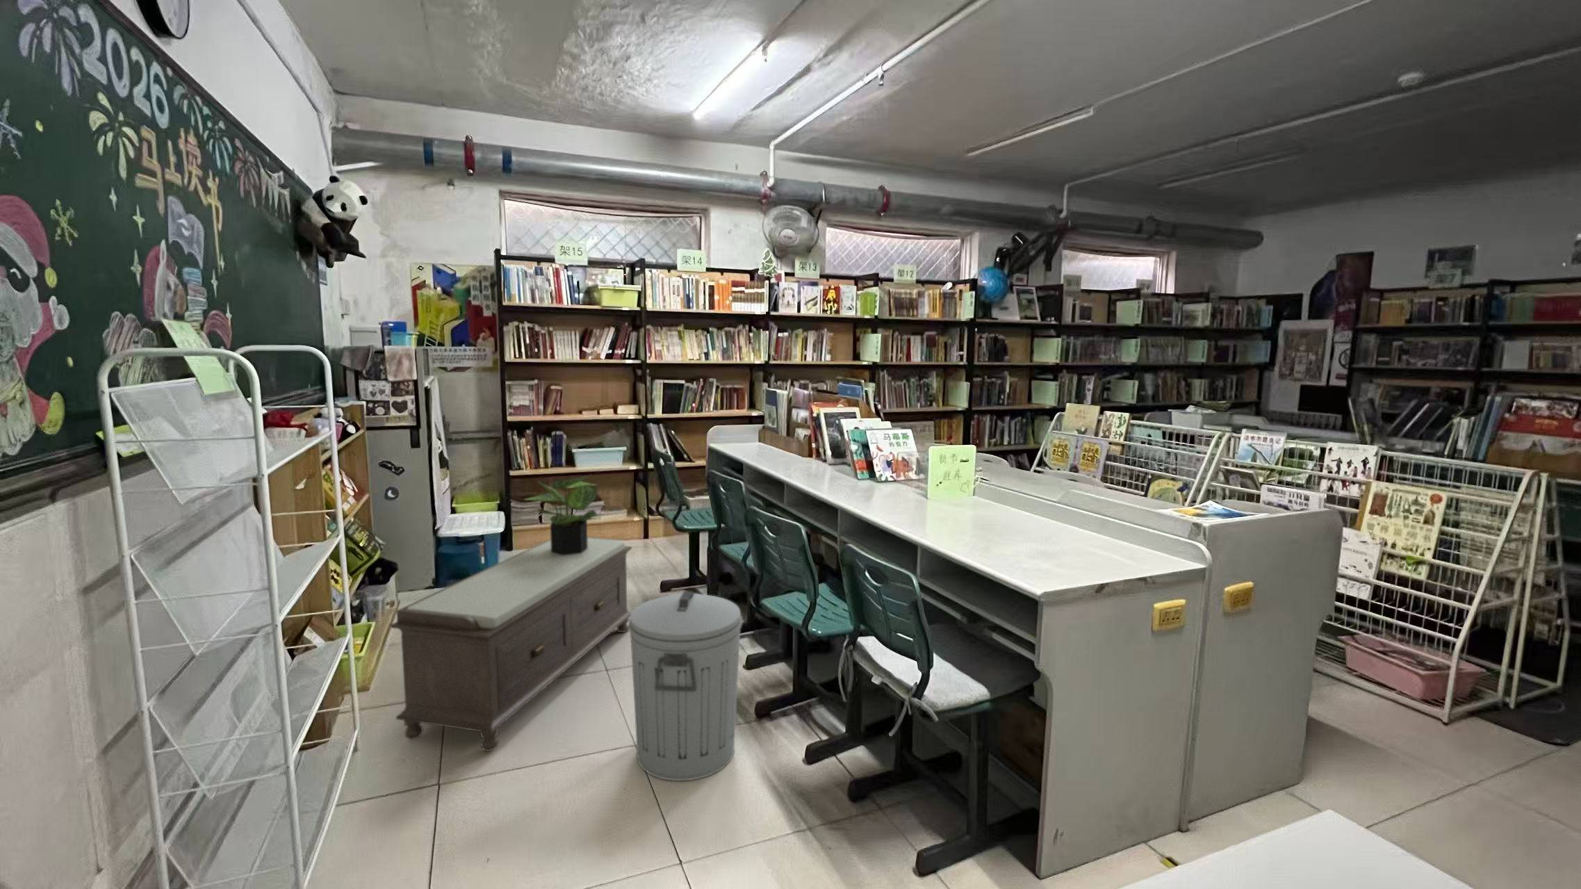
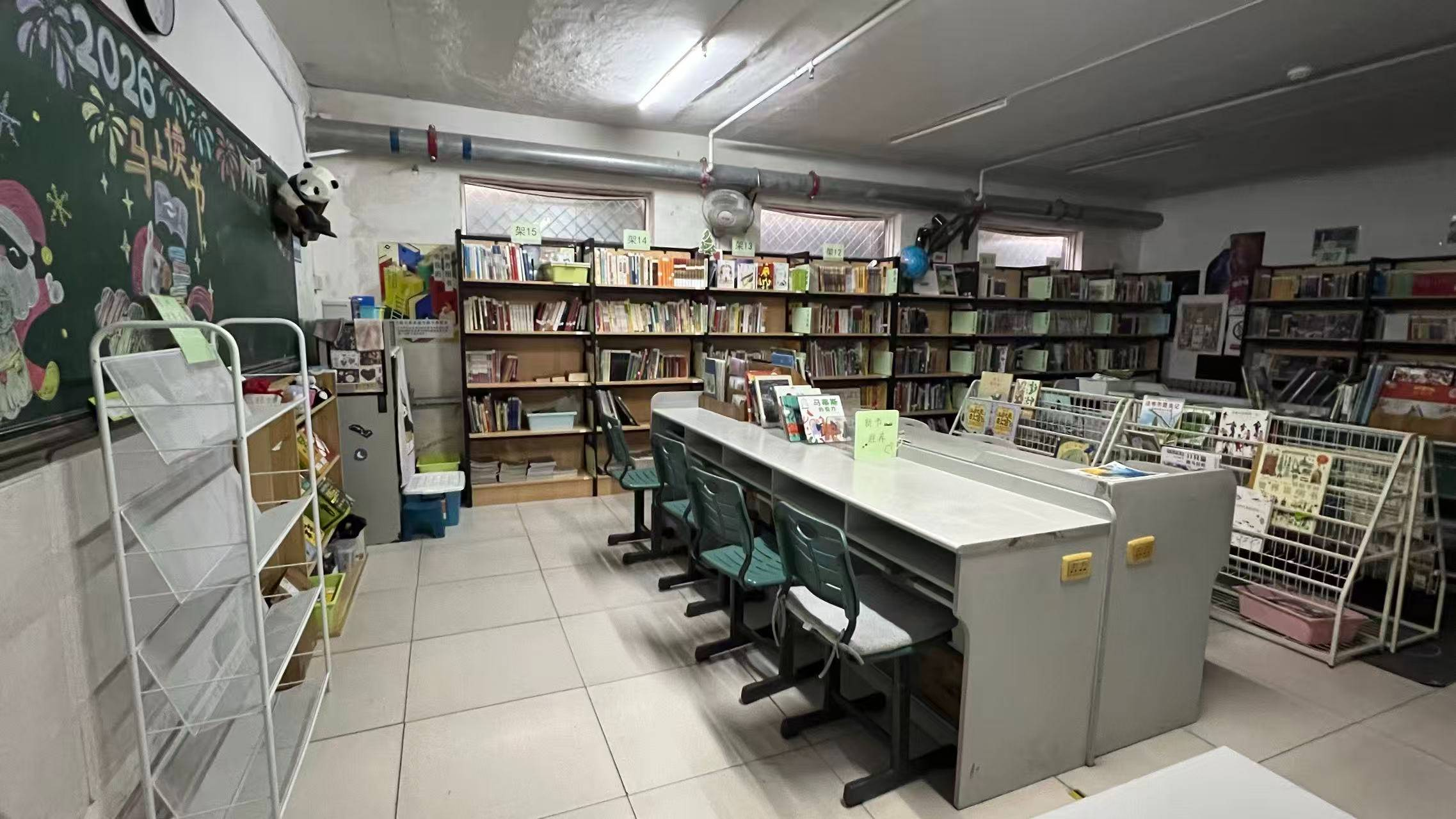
- potted plant (566, 511)
- trash can (686, 674)
- bench (533, 622)
